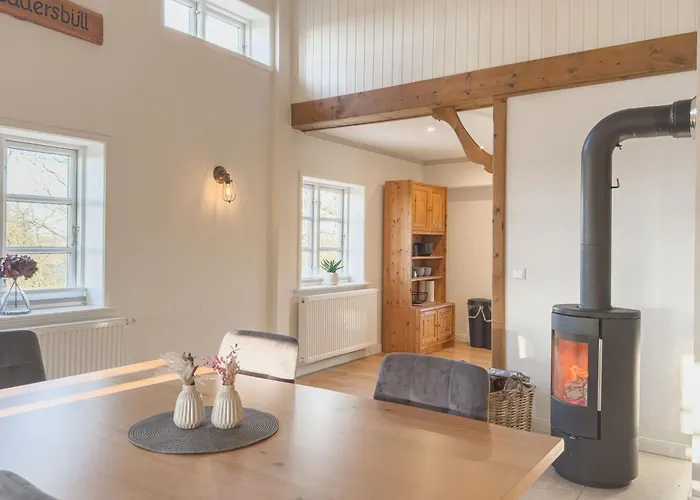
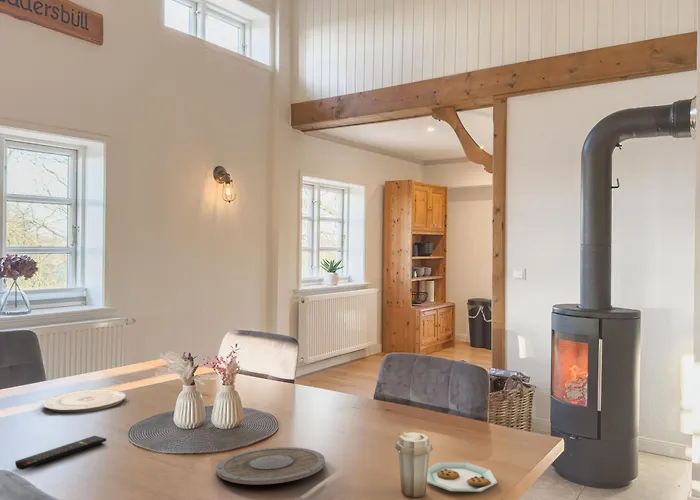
+ plate (443, 462)
+ plate (85, 400)
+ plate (271, 463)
+ remote control (62, 452)
